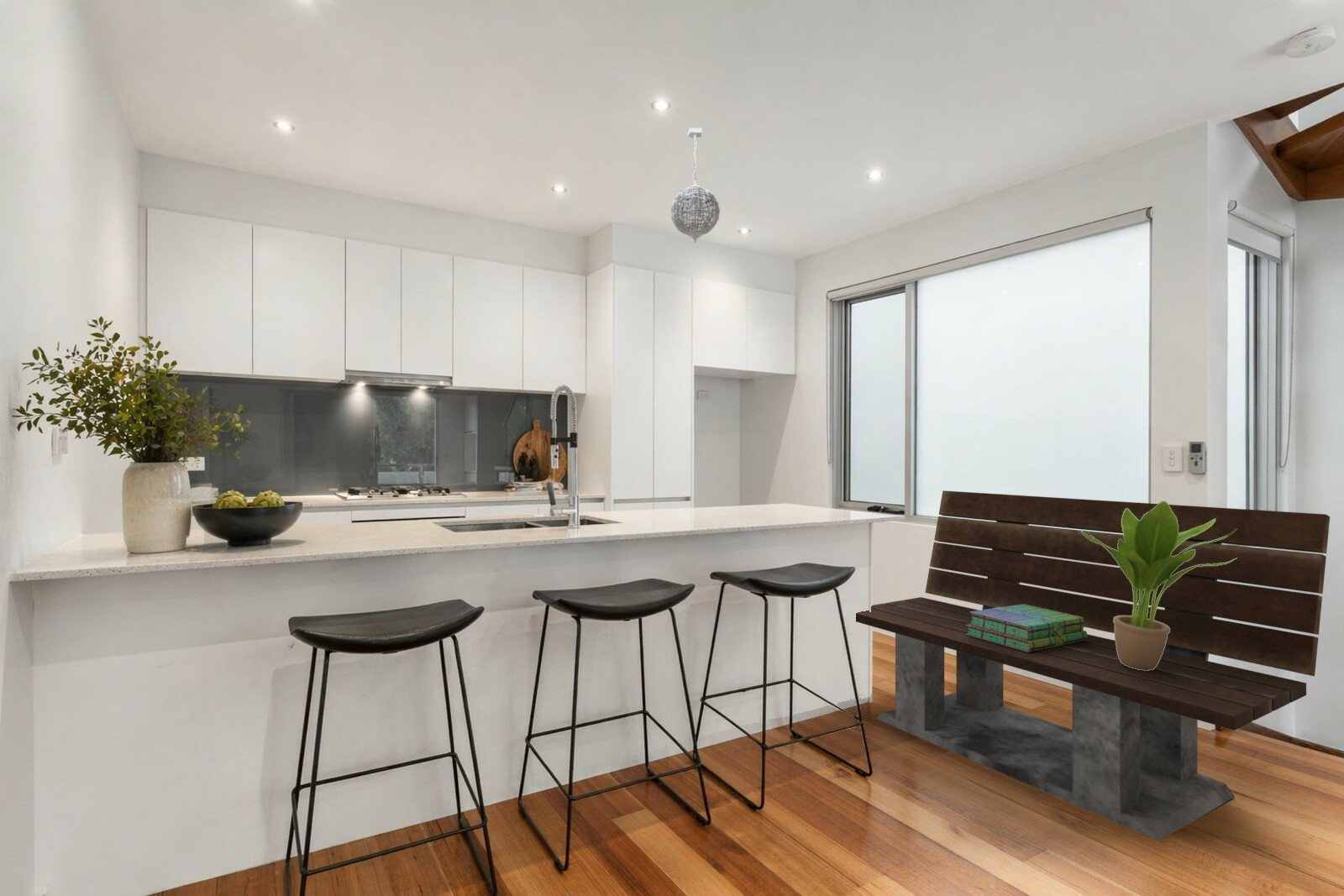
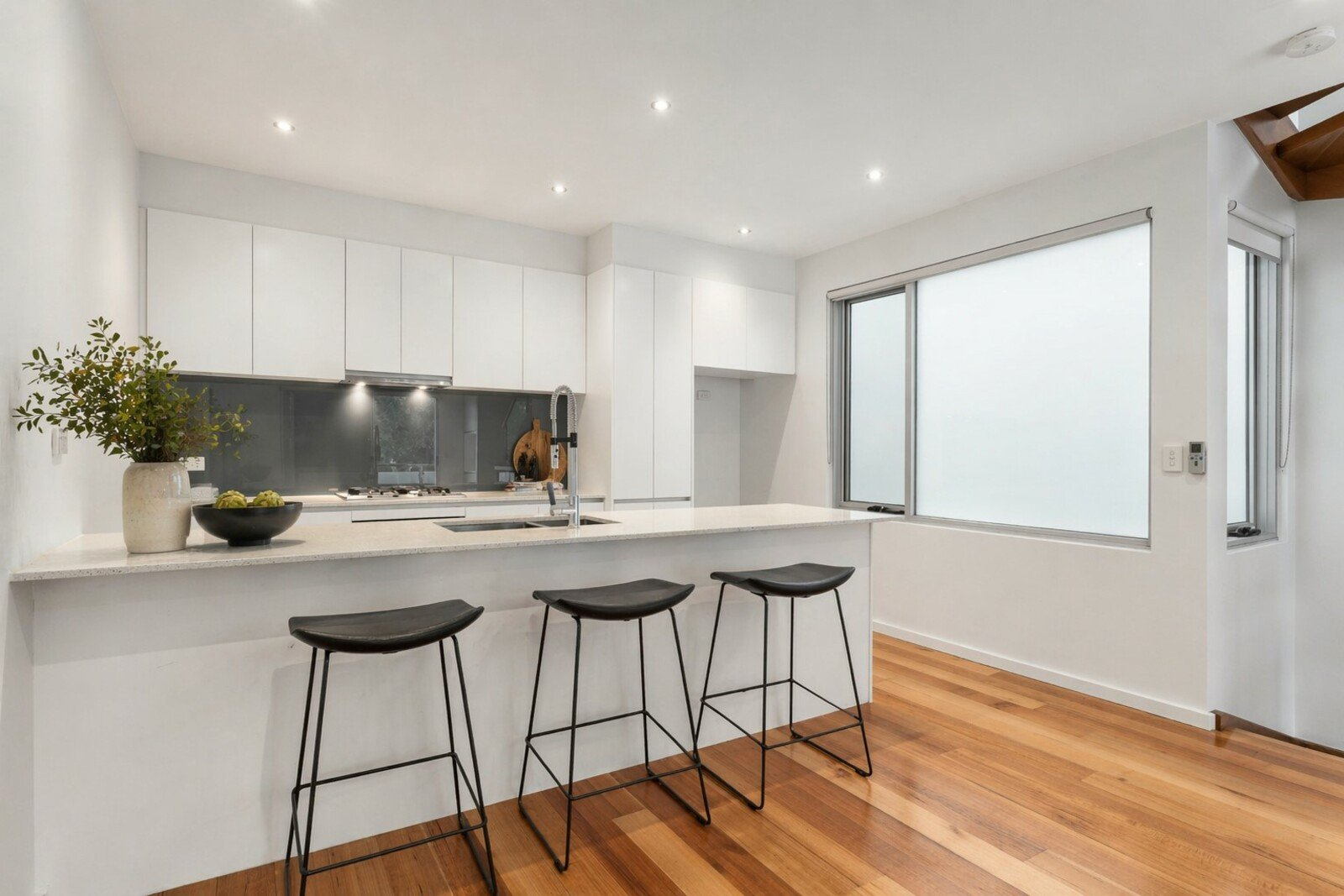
- stack of books (1026, 626)
- bench (1054, 610)
- pendant light (695, 186)
- potted plant (1154, 581)
